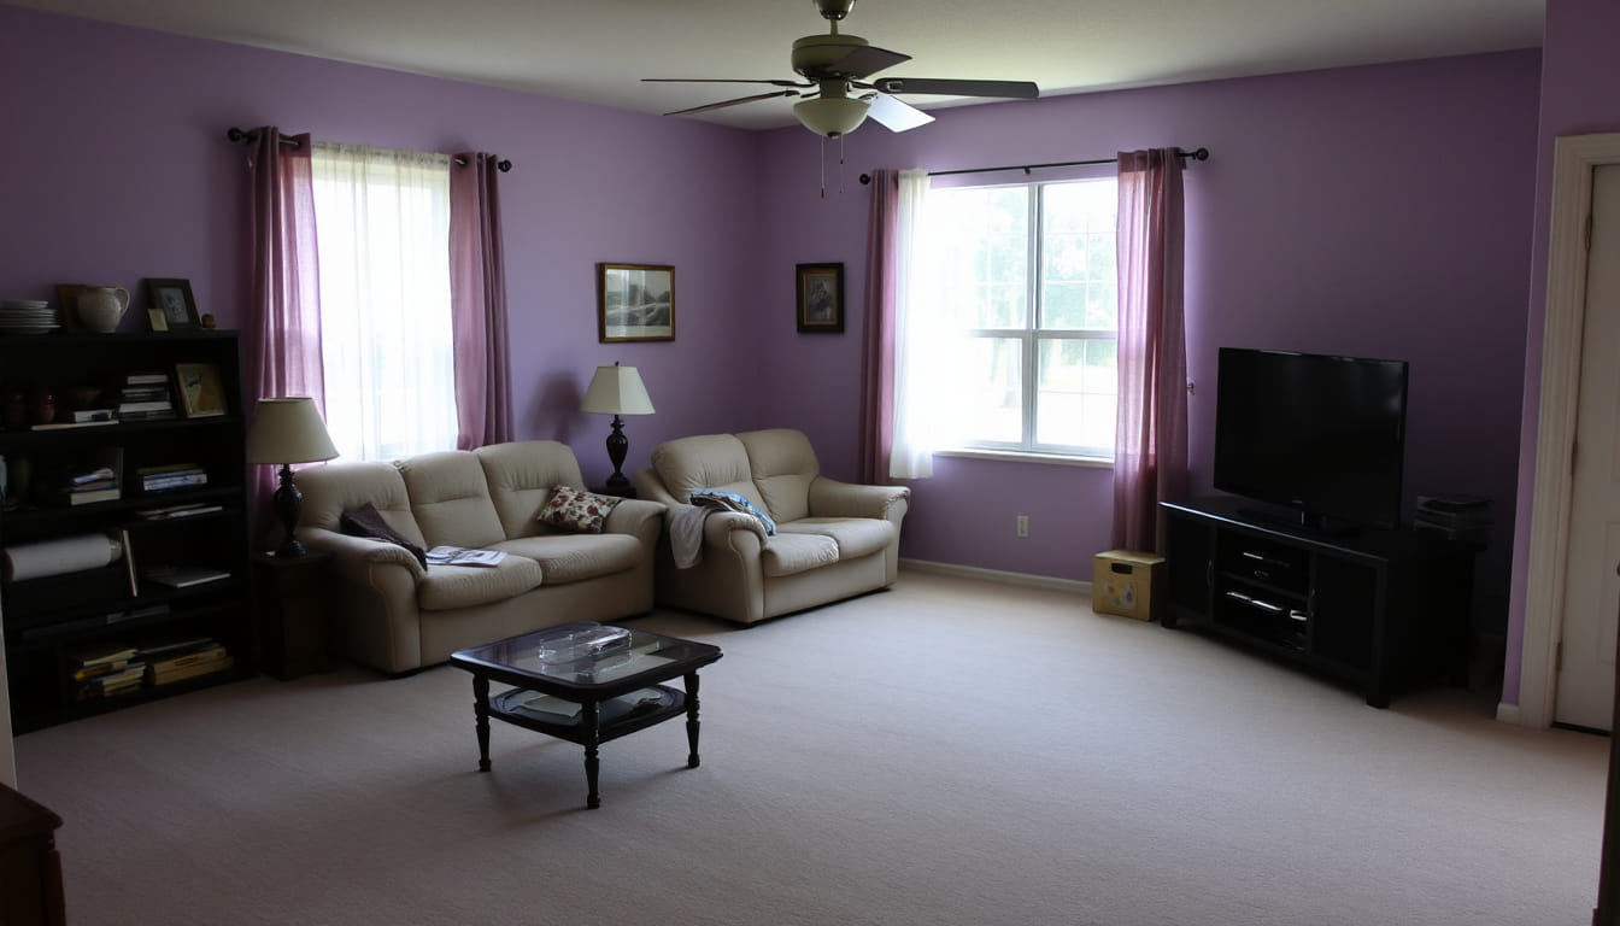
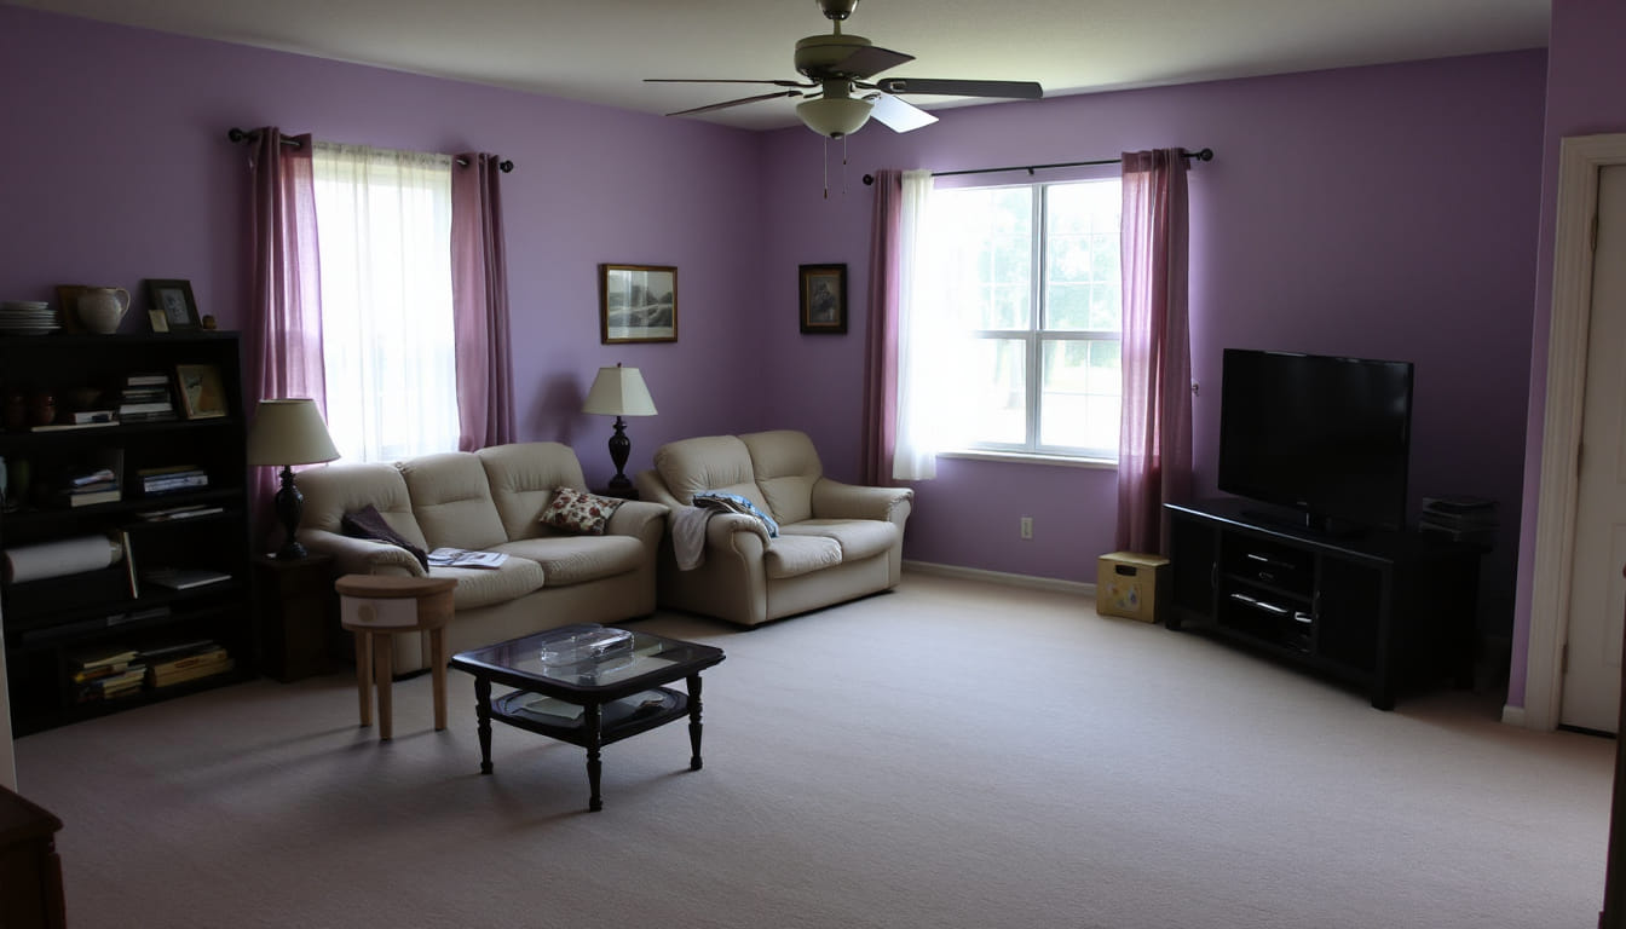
+ side table (391, 654)
